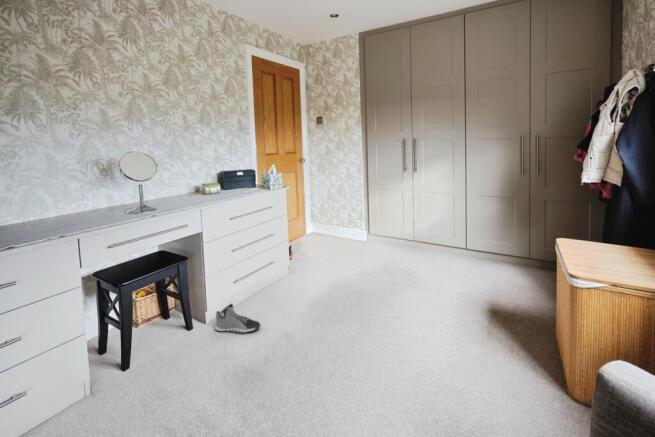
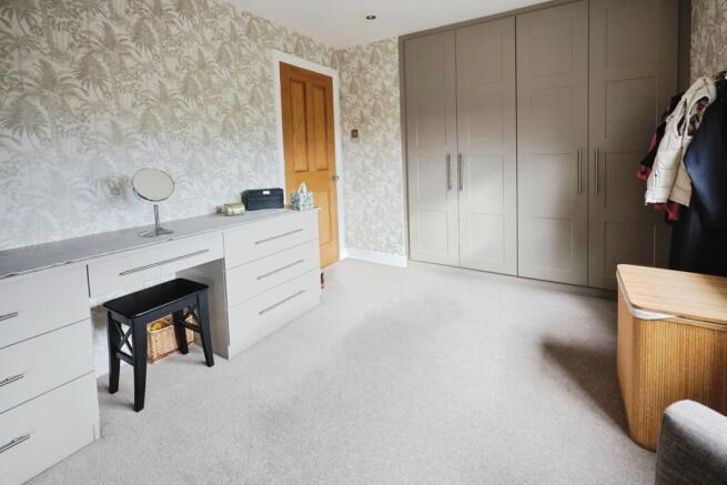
- sneaker (236, 317)
